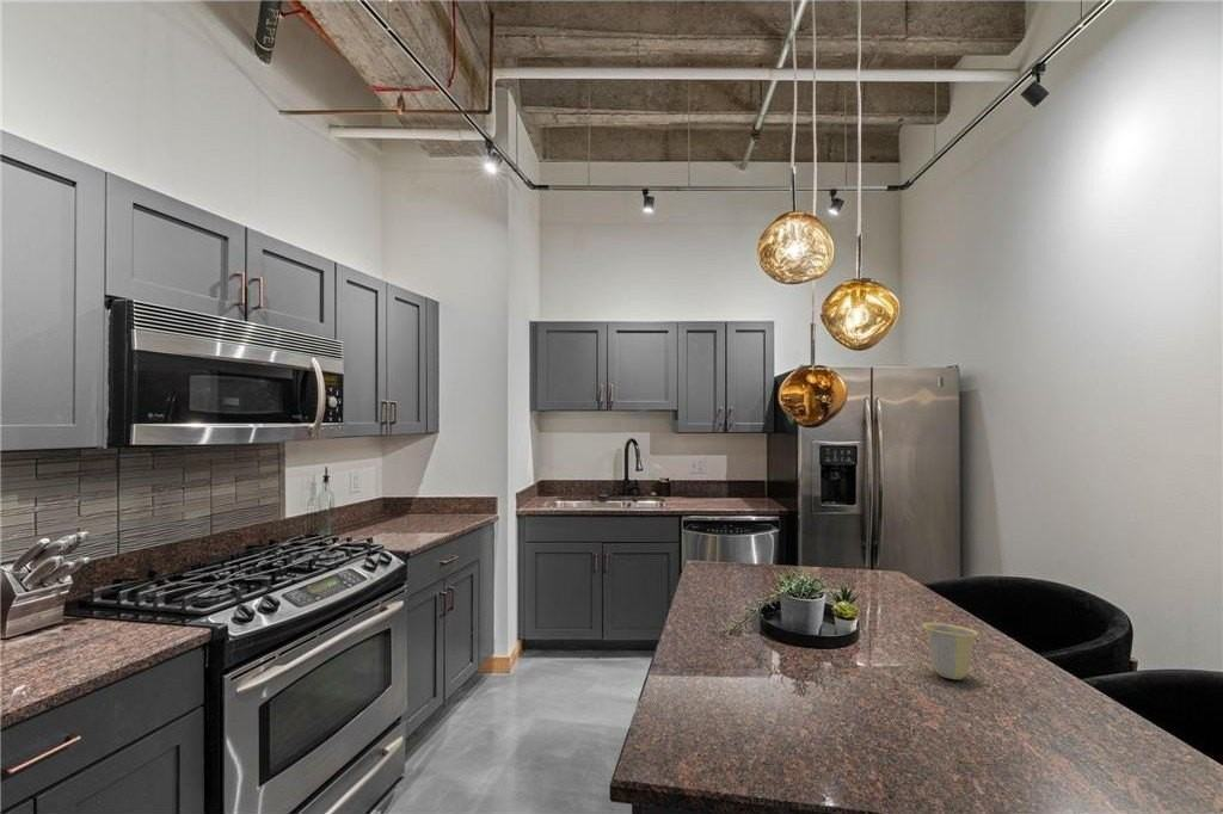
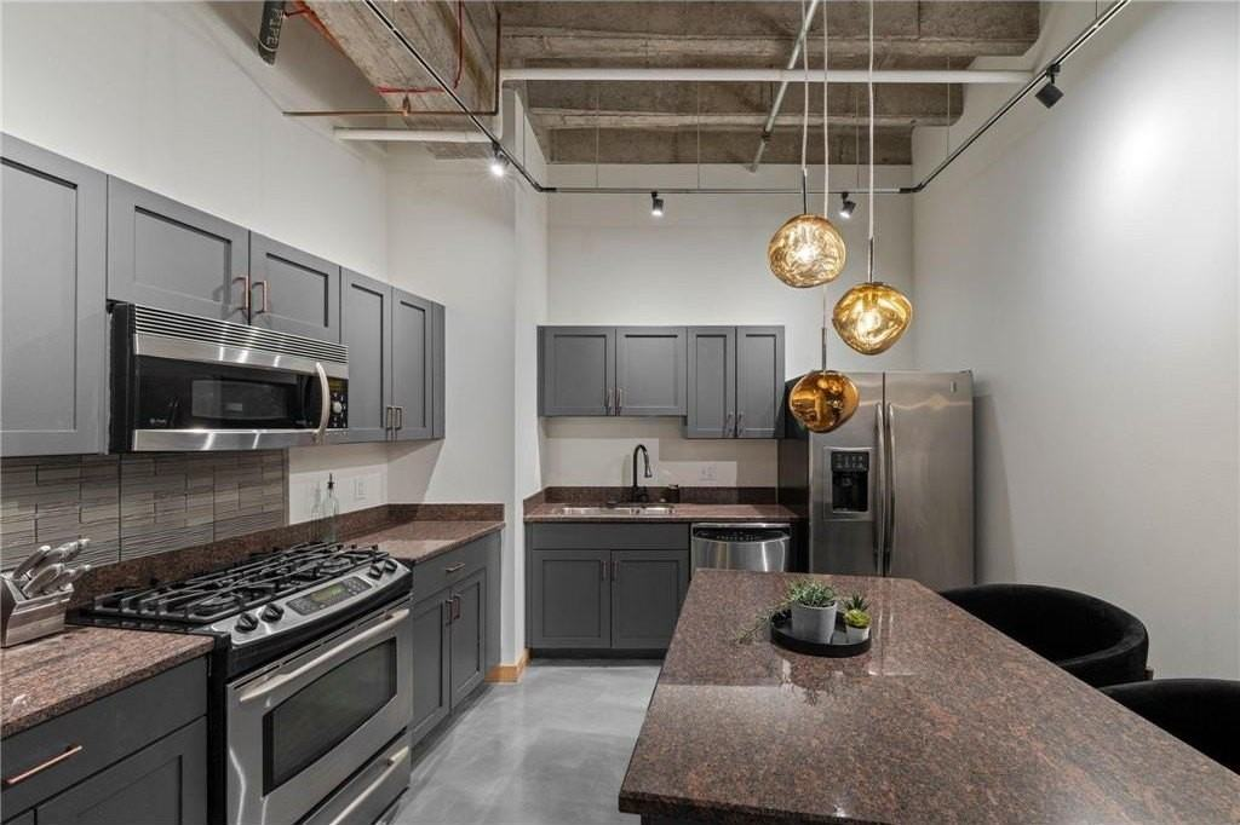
- cup (949, 649)
